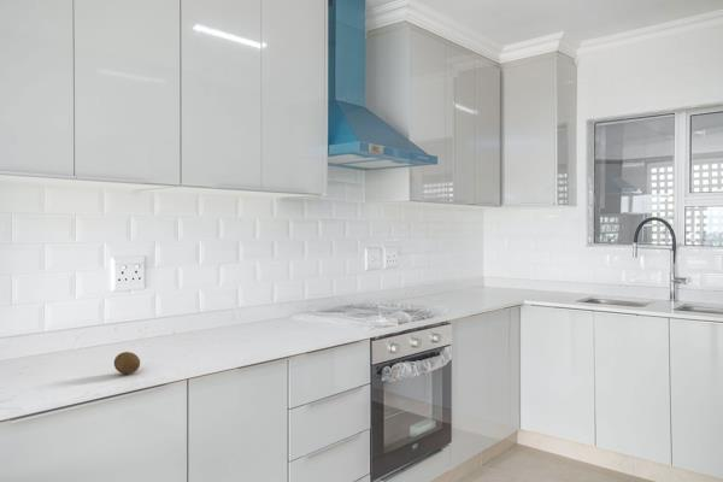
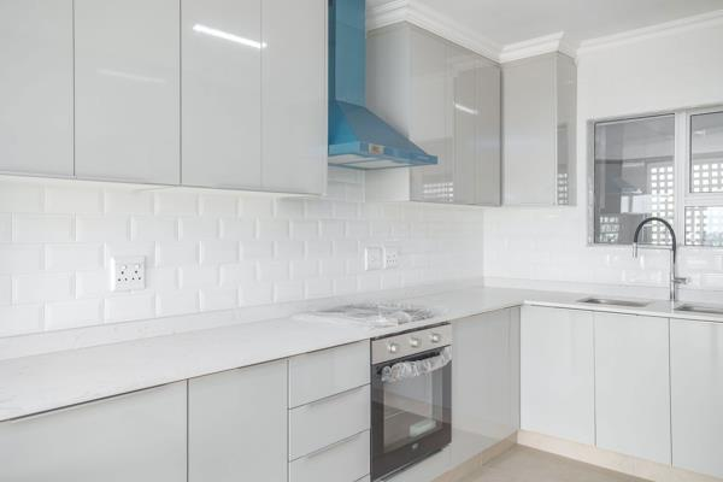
- fruit (127, 363)
